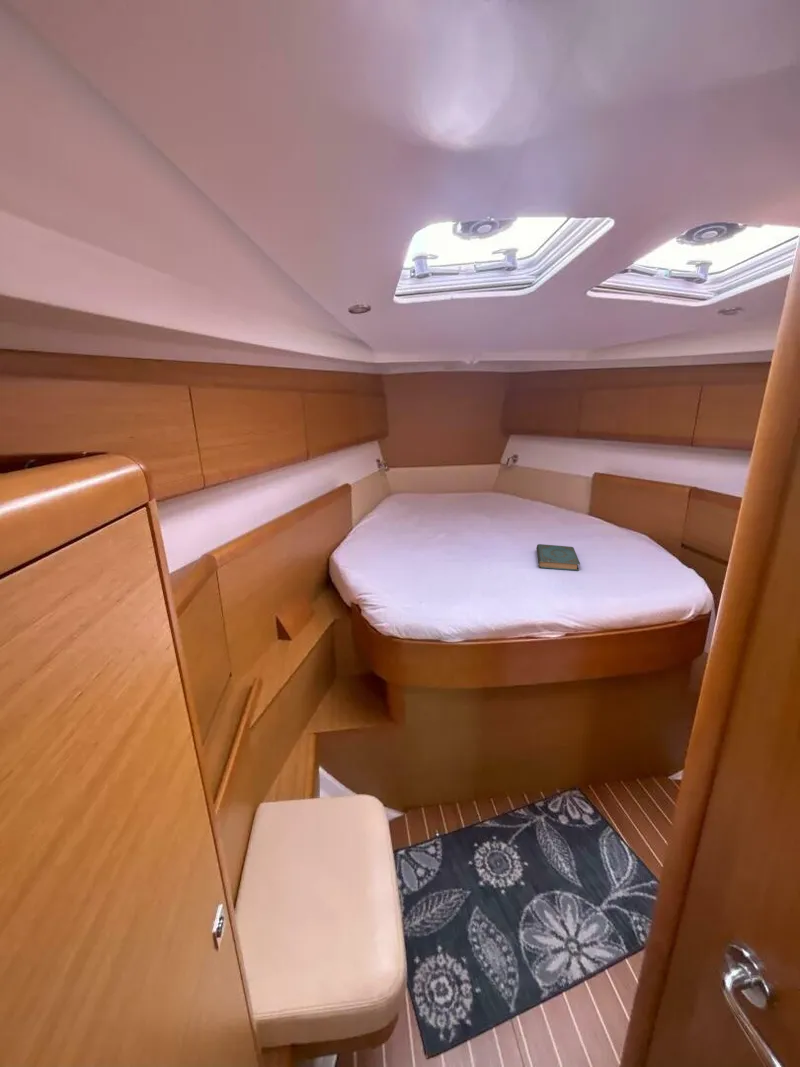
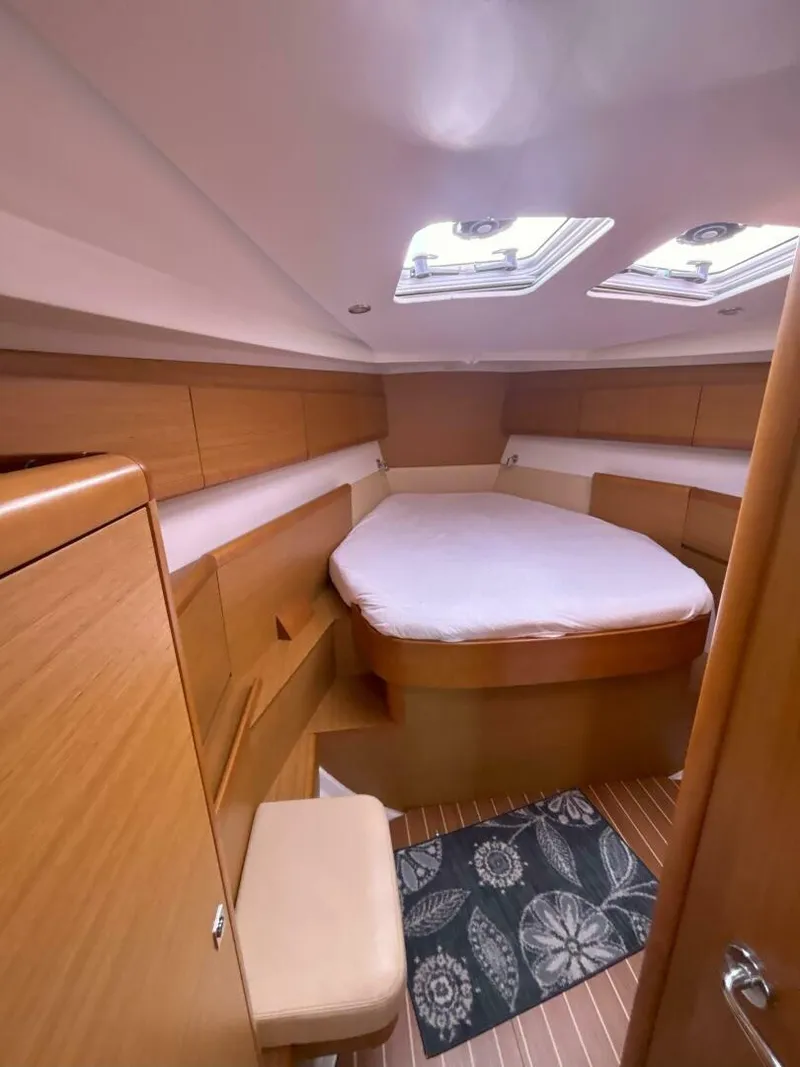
- book (556, 556)
